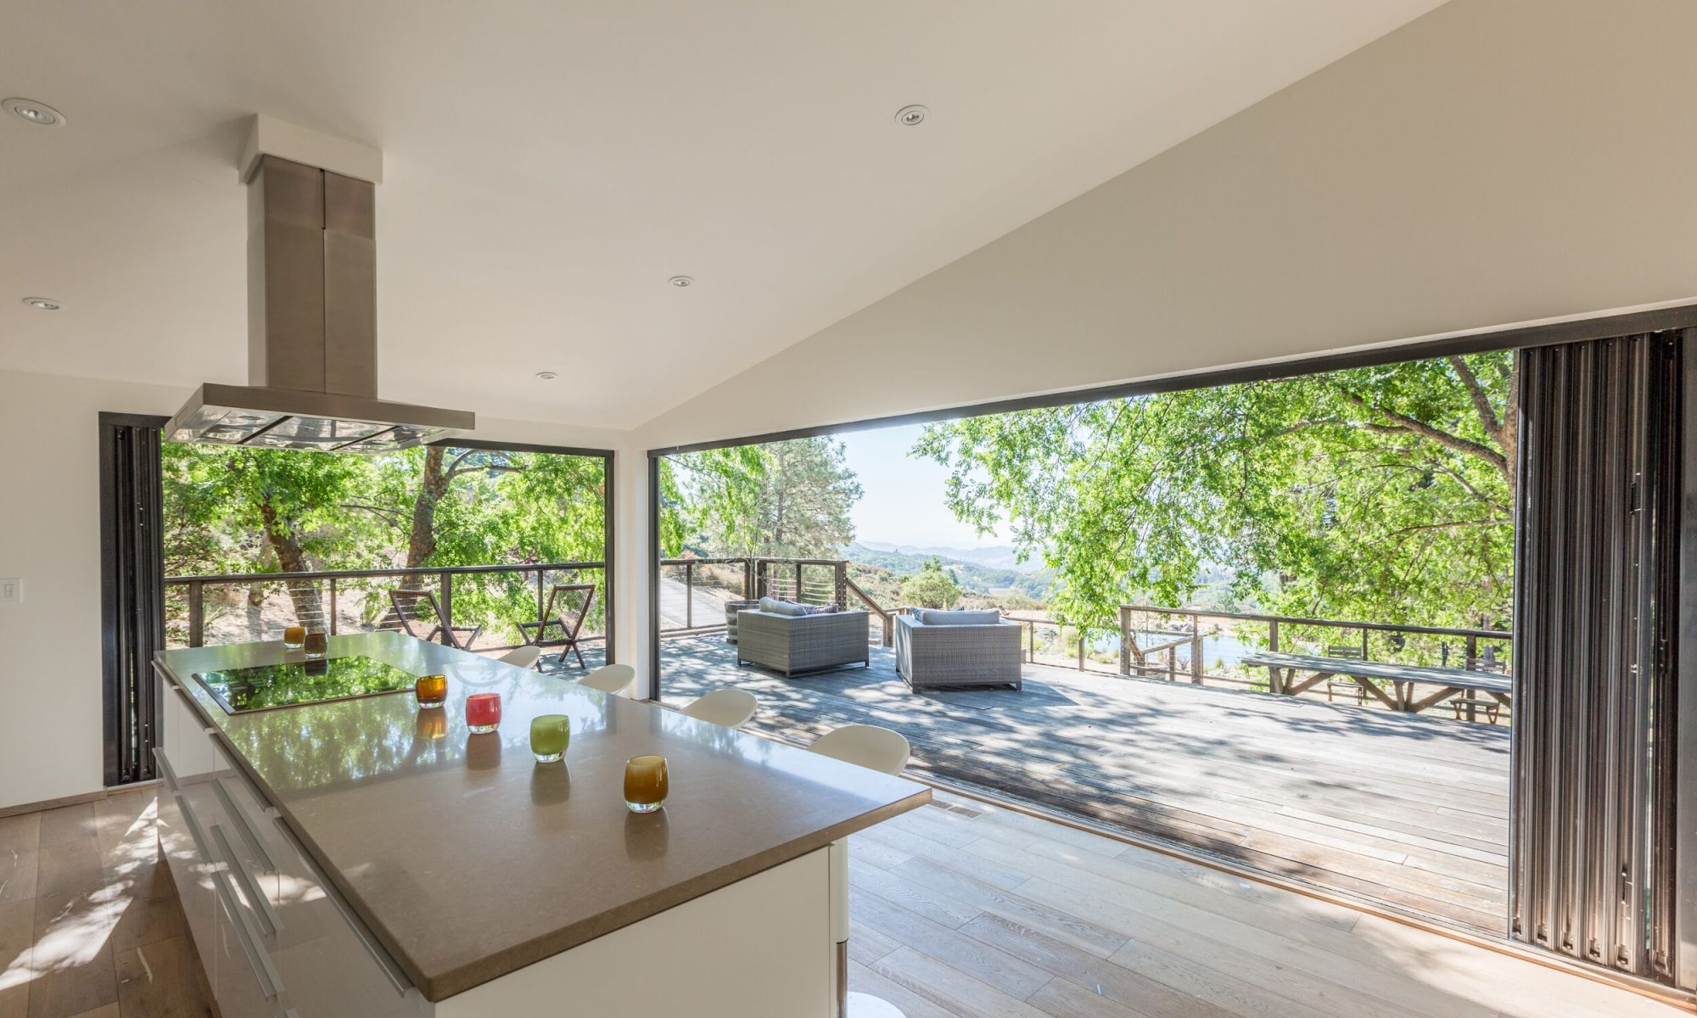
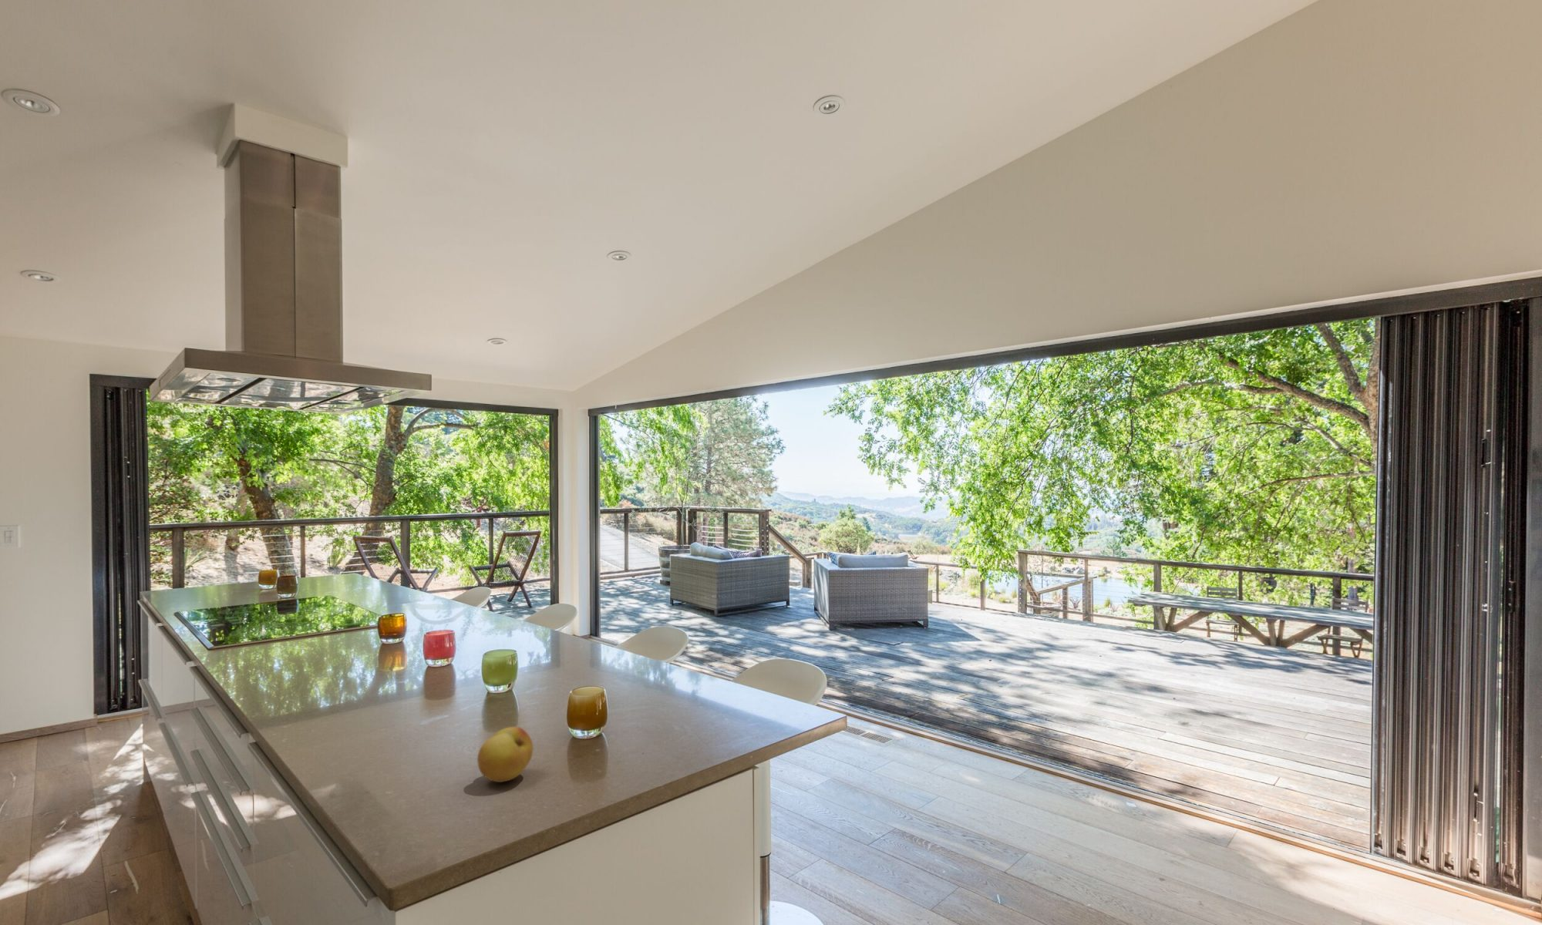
+ fruit (506, 754)
